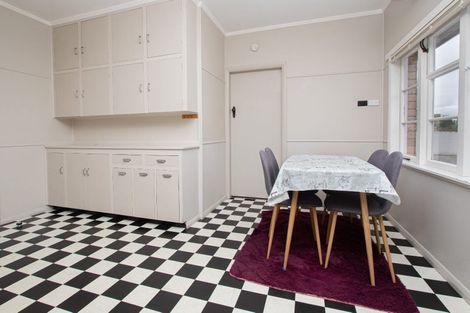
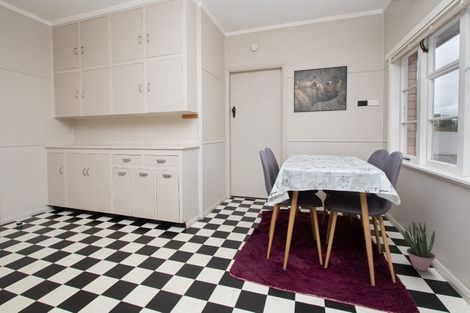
+ potted plant (417, 244)
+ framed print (319, 90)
